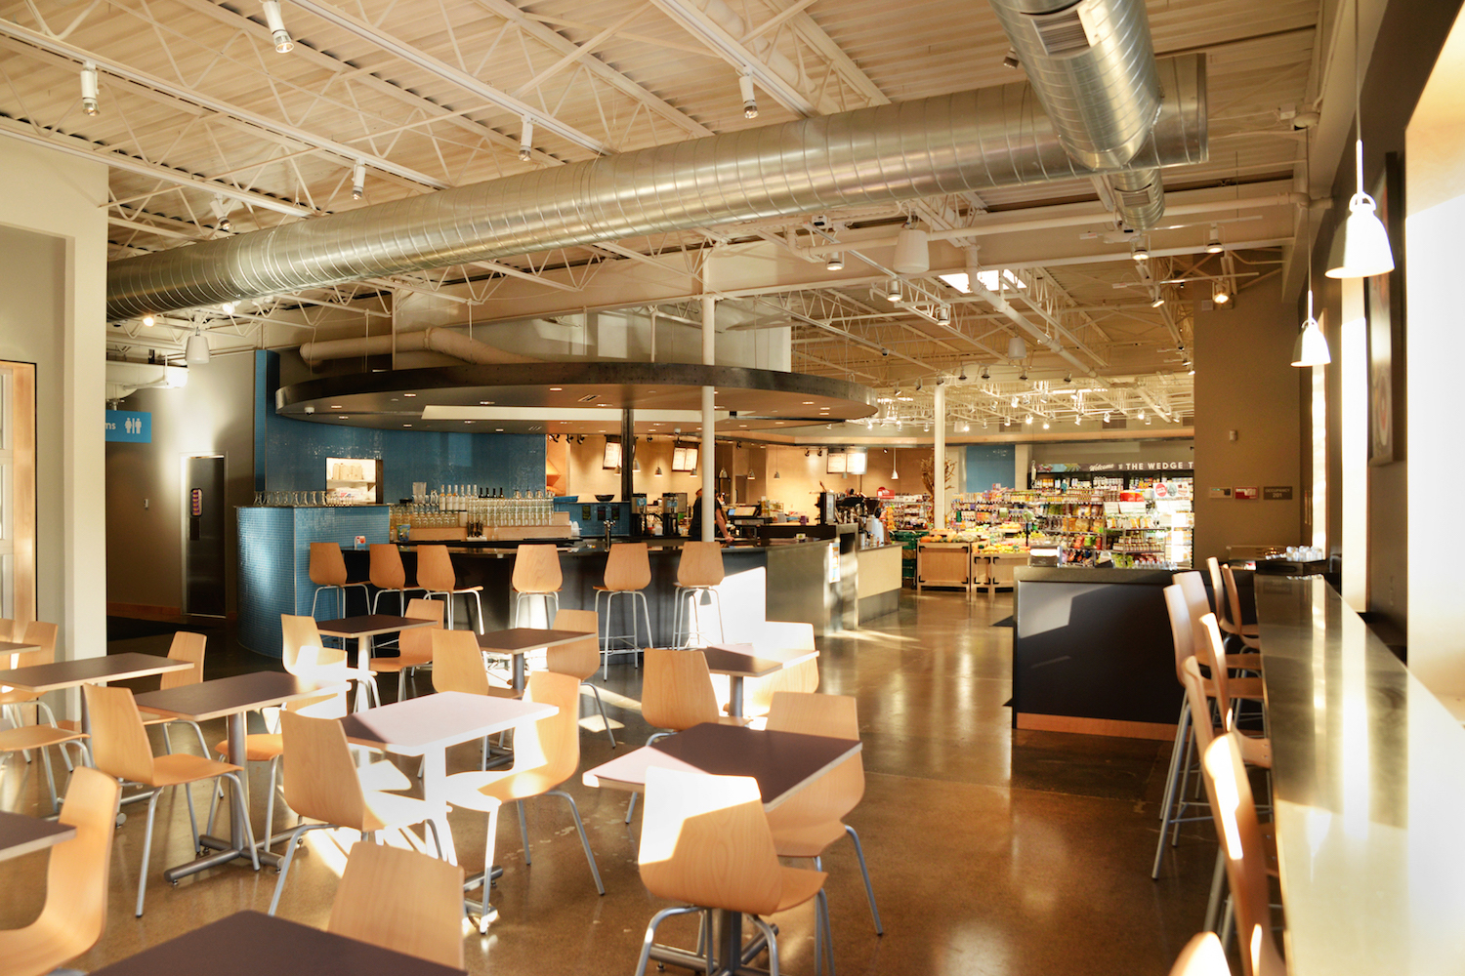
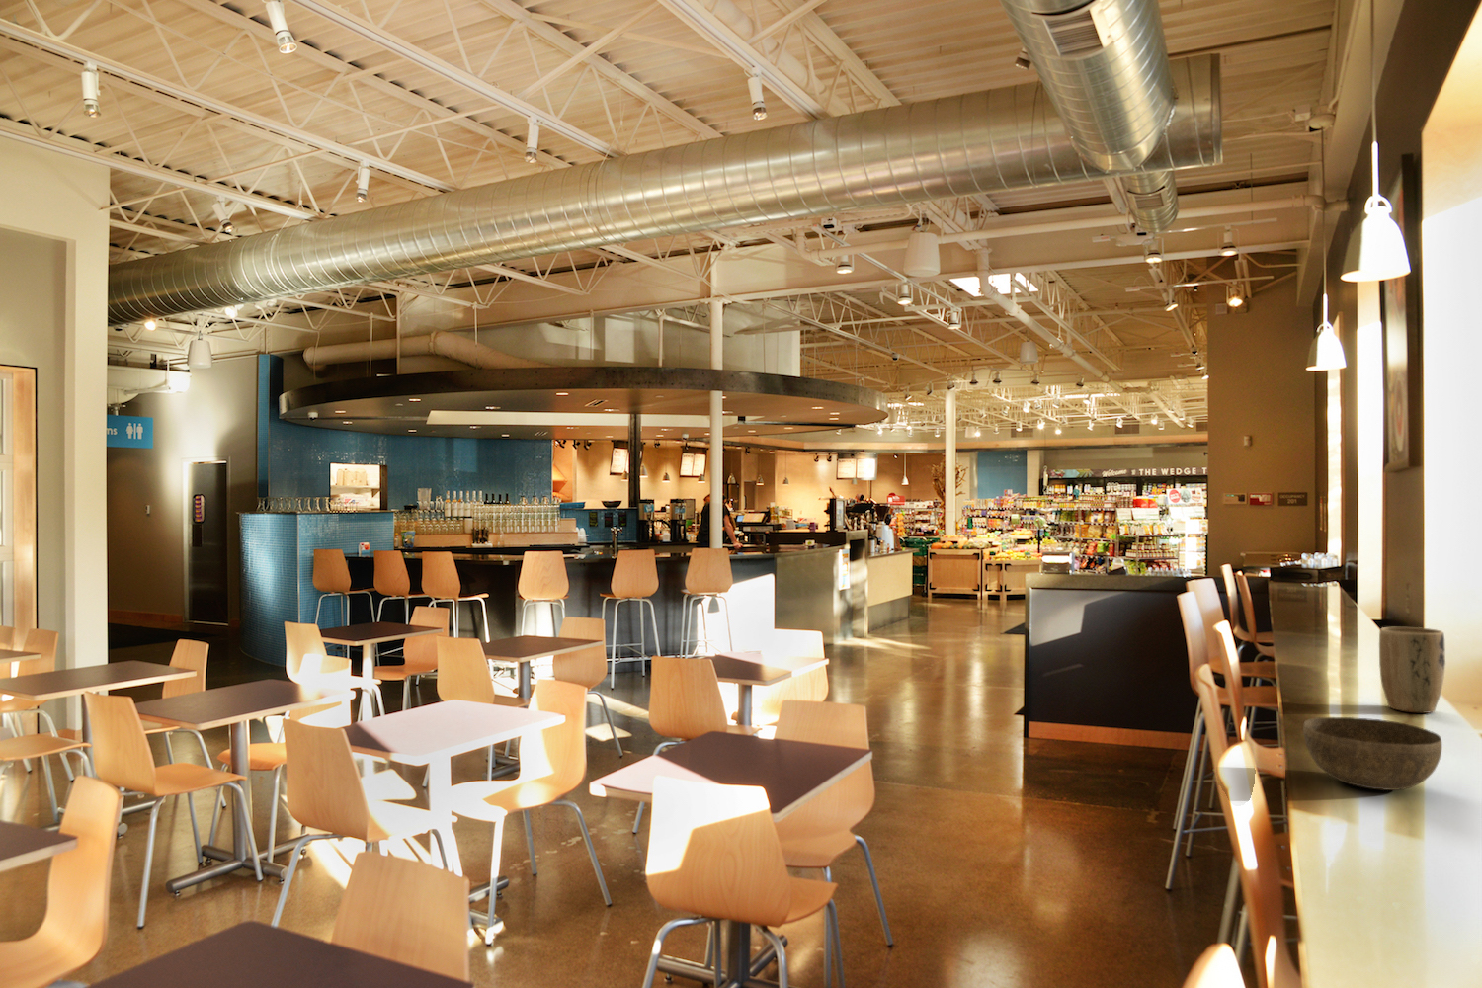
+ bowl (1371, 755)
+ plant pot (1411, 669)
